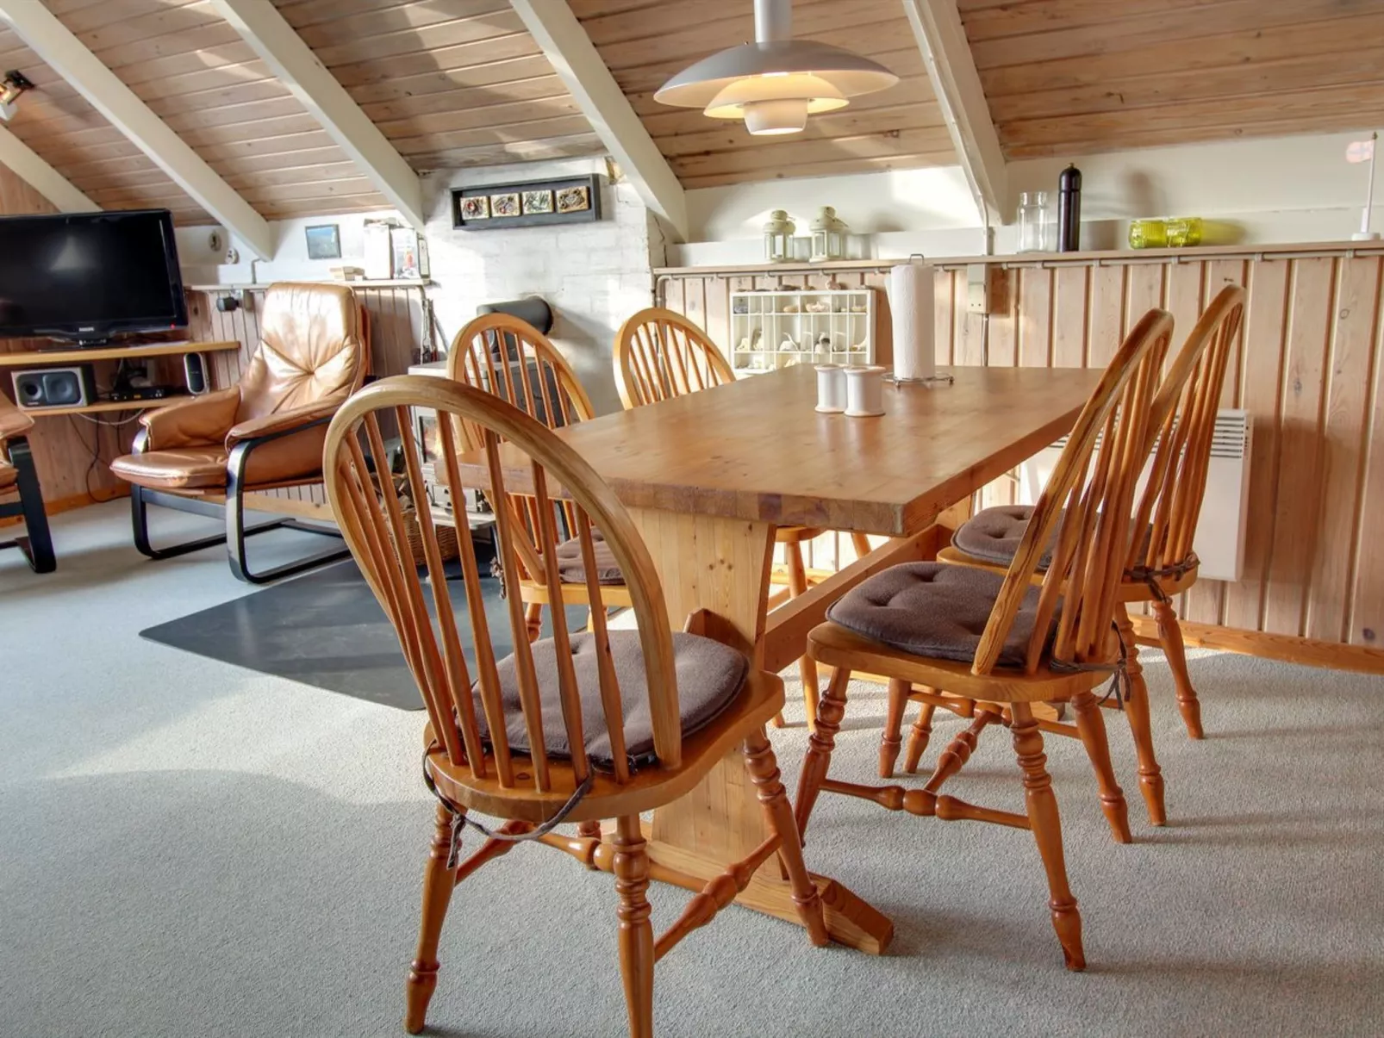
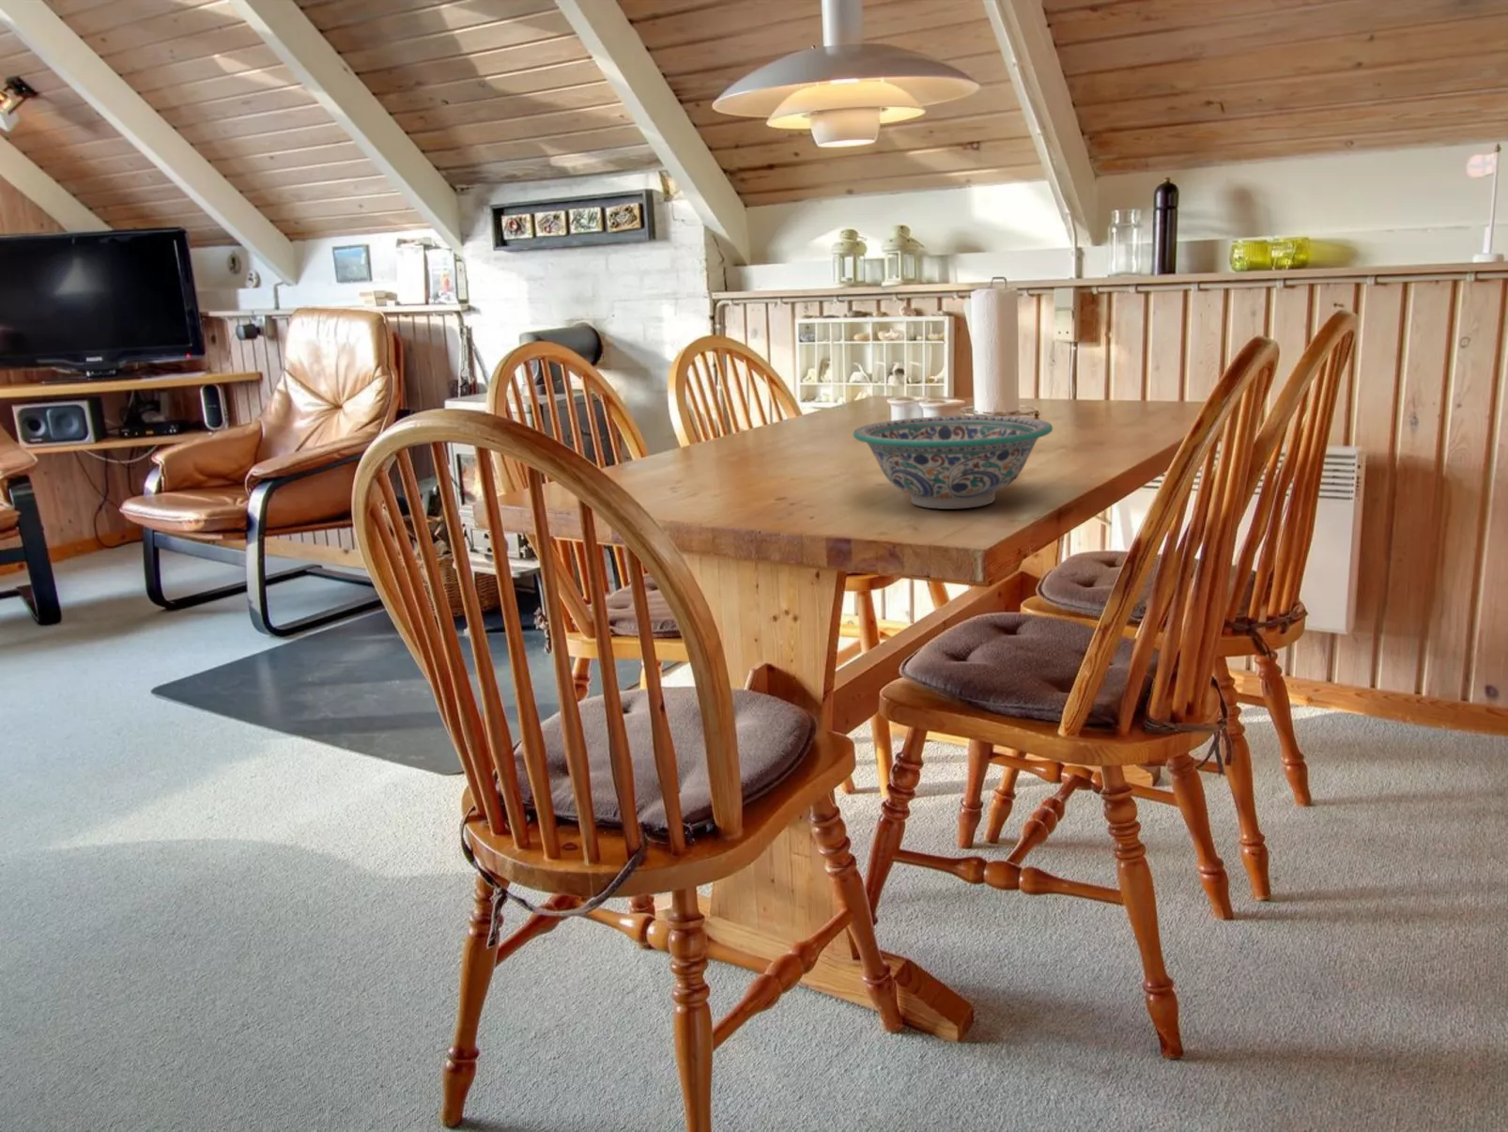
+ decorative bowl (951, 464)
